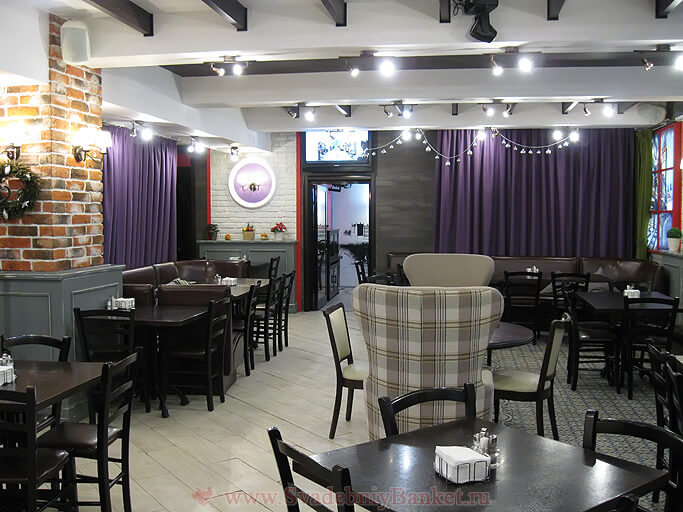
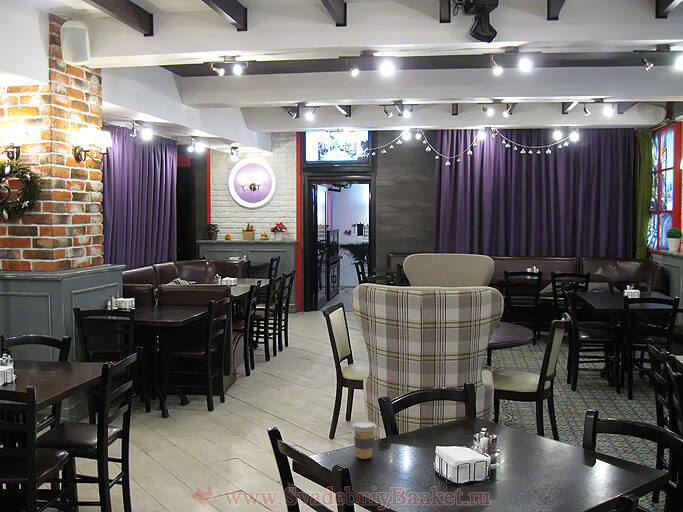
+ coffee cup (364, 440)
